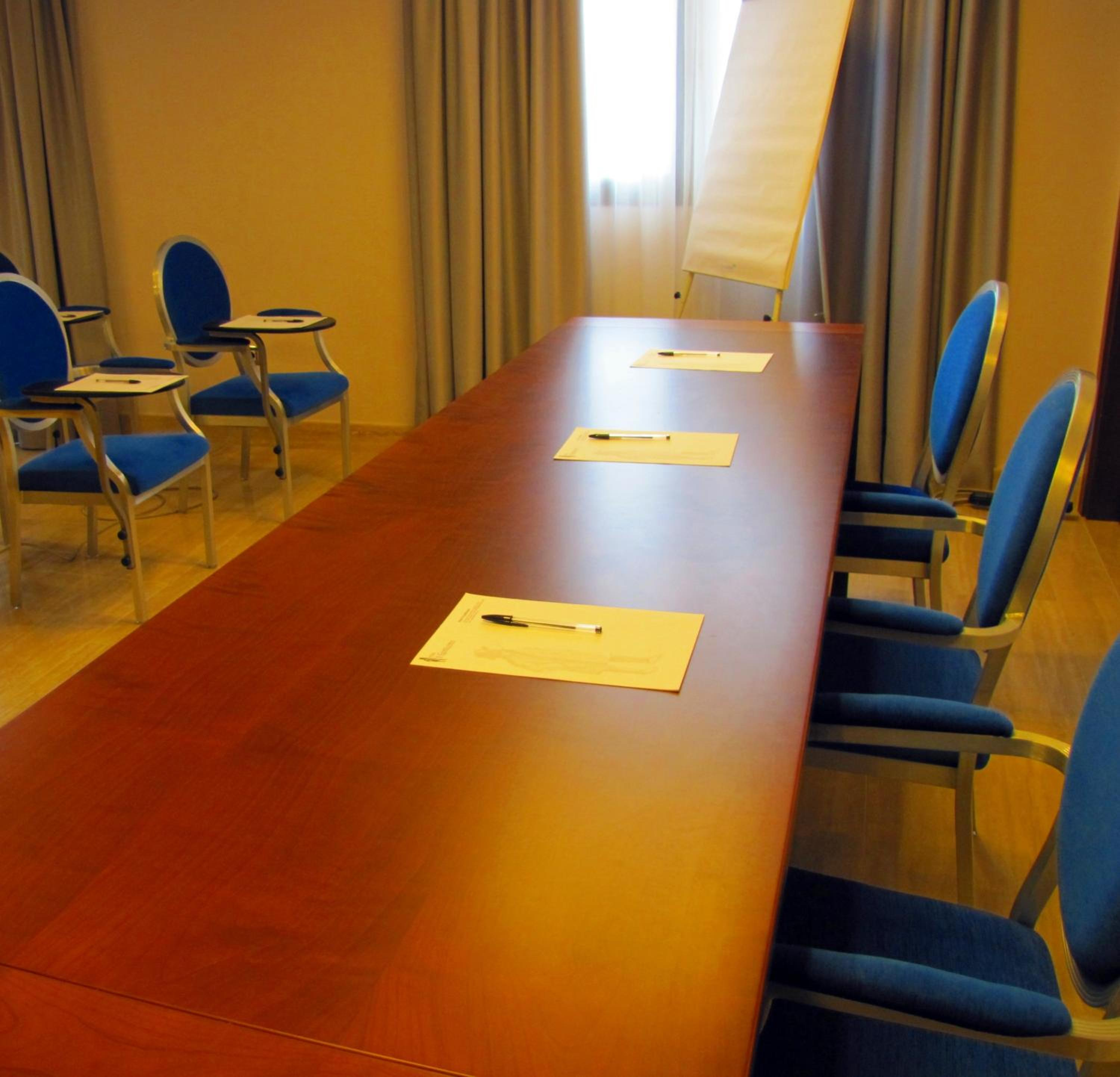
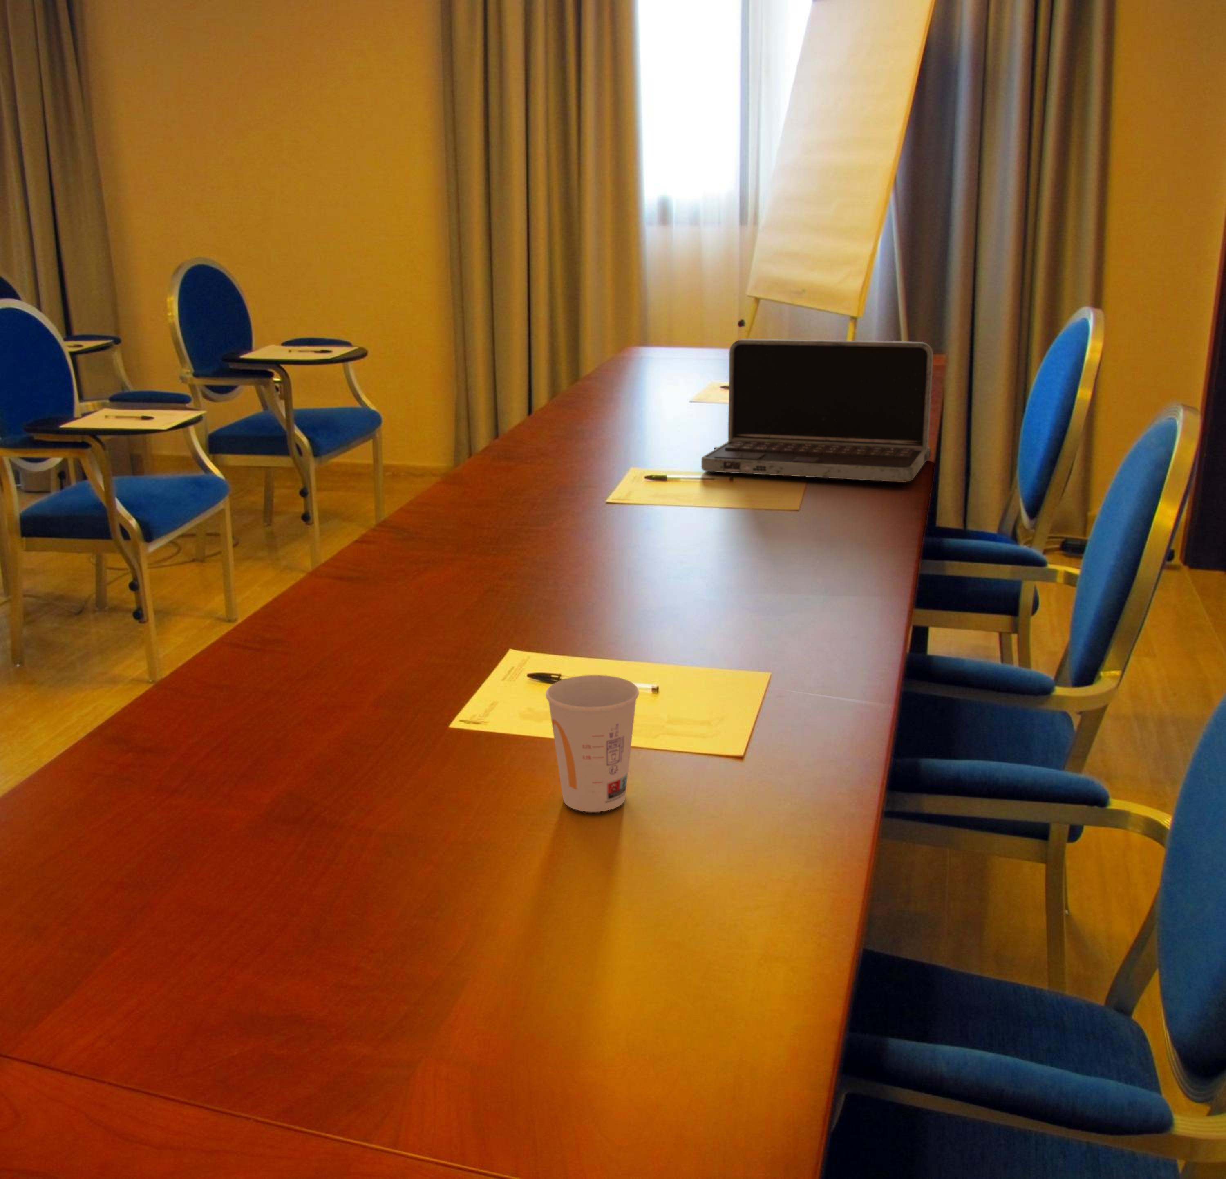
+ cup (593, 744)
+ laptop (812, 404)
